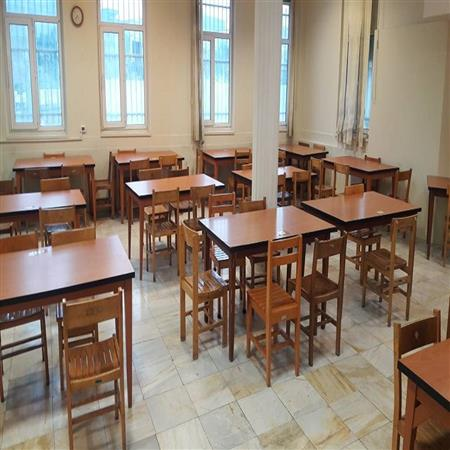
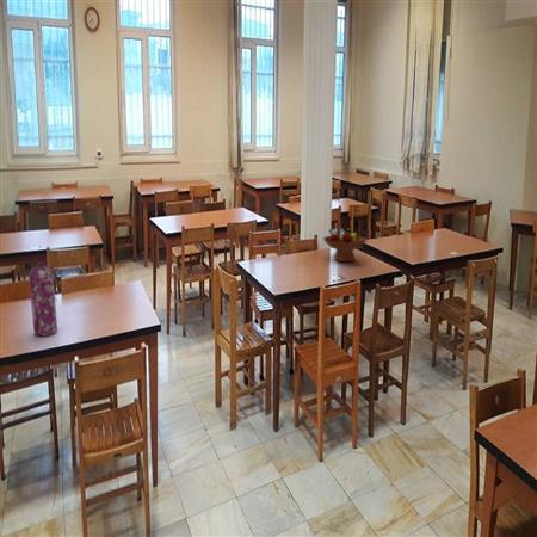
+ gas cylinder (42, 297)
+ fruit bowl (344, 245)
